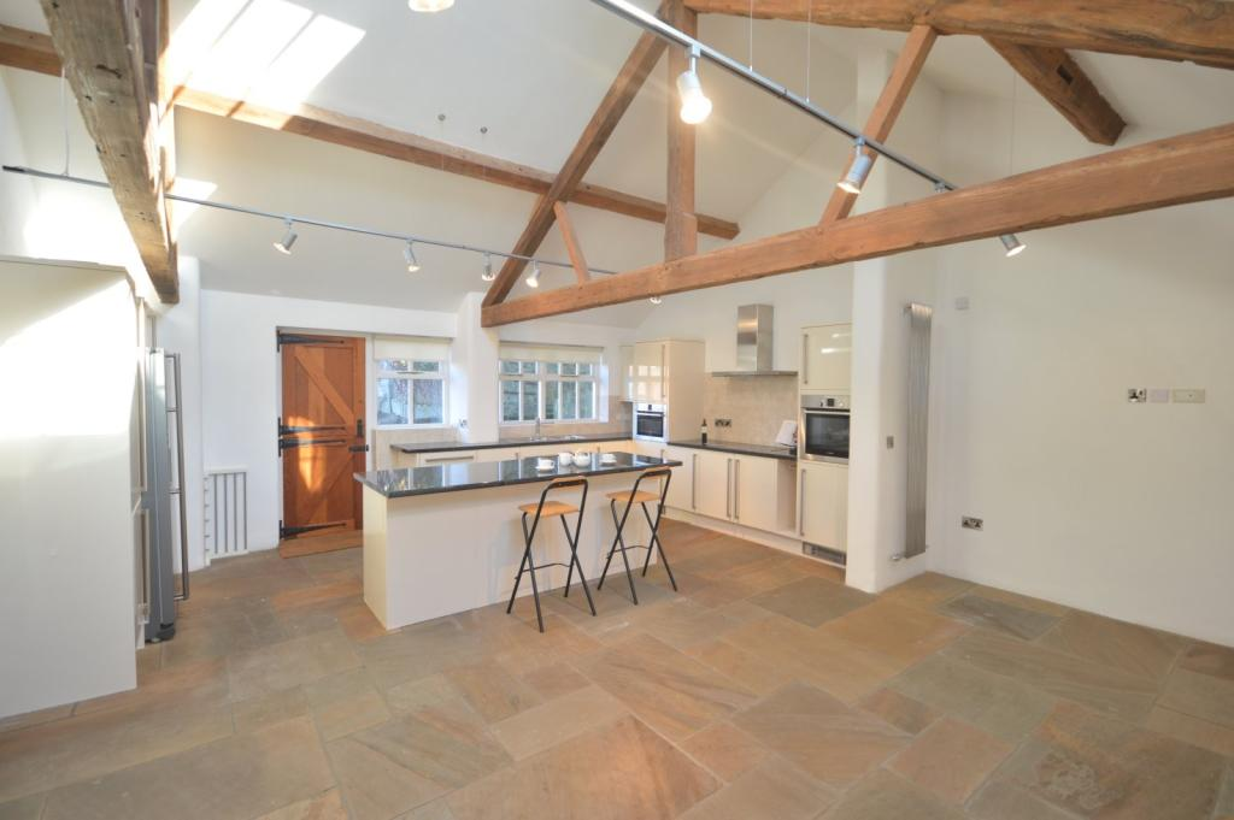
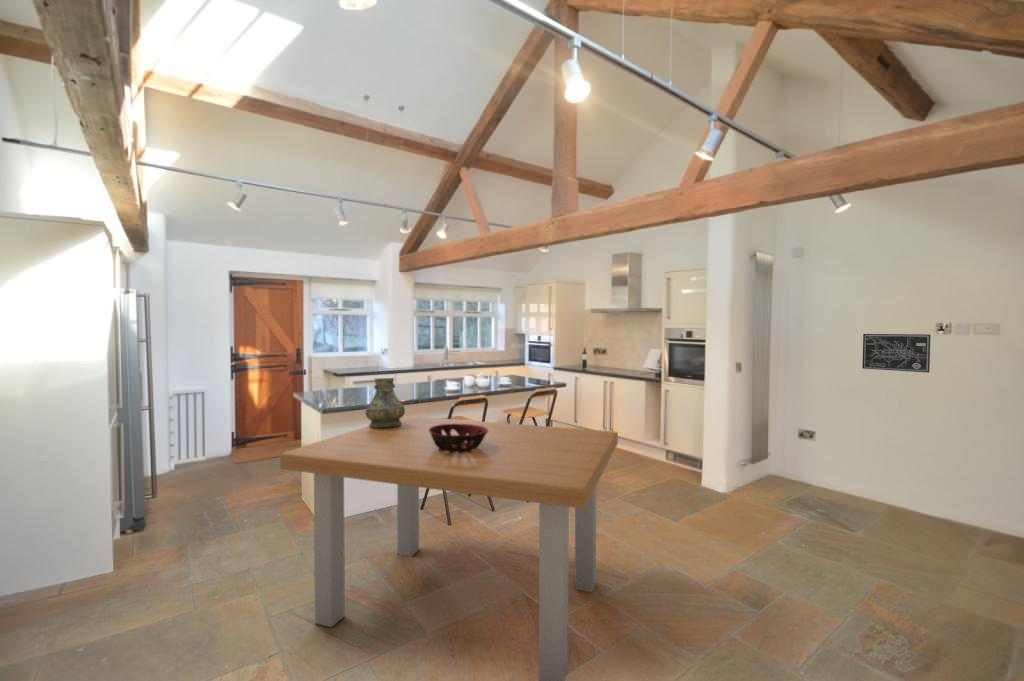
+ decorative bowl (458, 438)
+ dining table (467, 493)
+ wall art (894, 352)
+ vase (385, 401)
